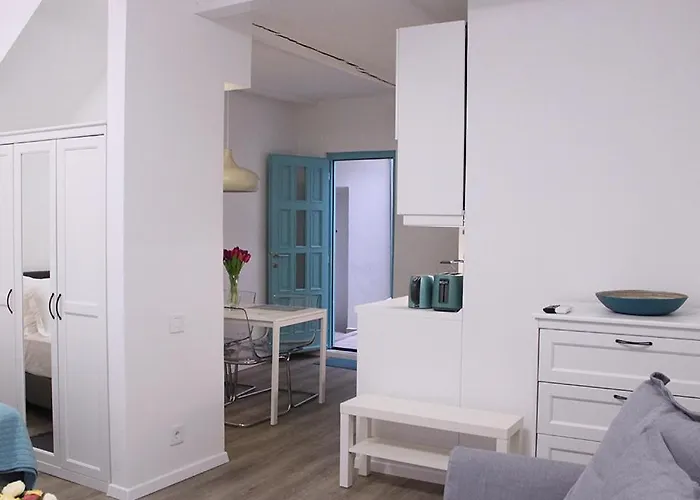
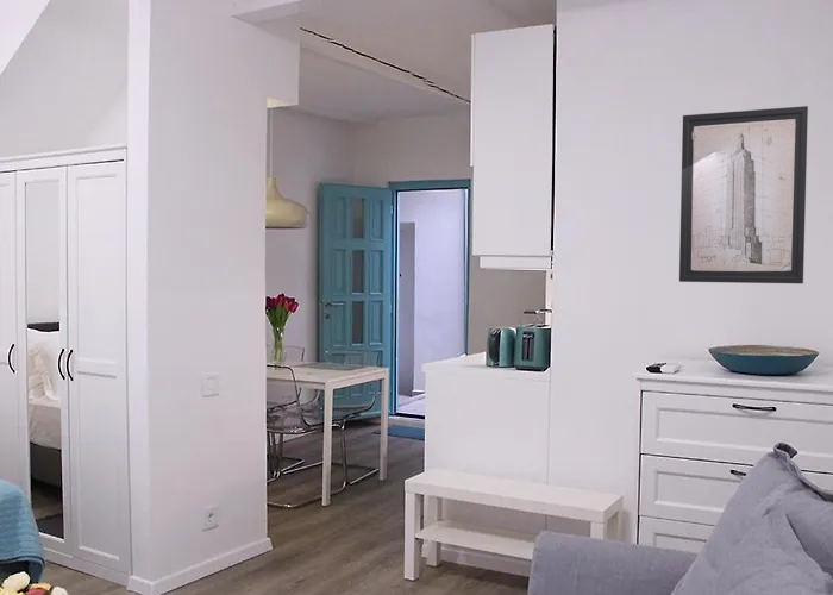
+ wall art (740, 196)
